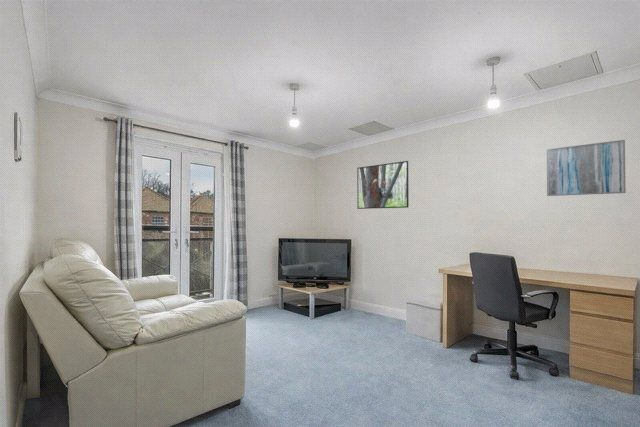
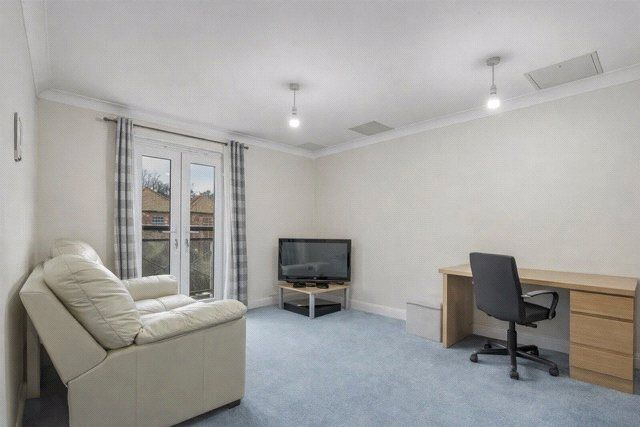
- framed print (381, 186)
- wall art (583, 169)
